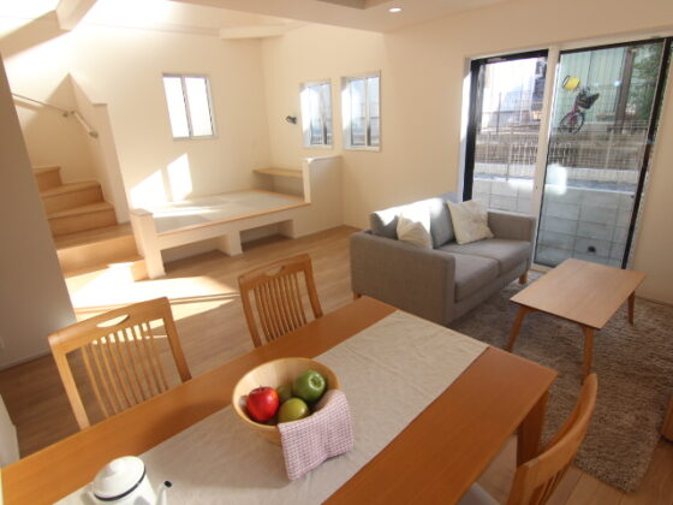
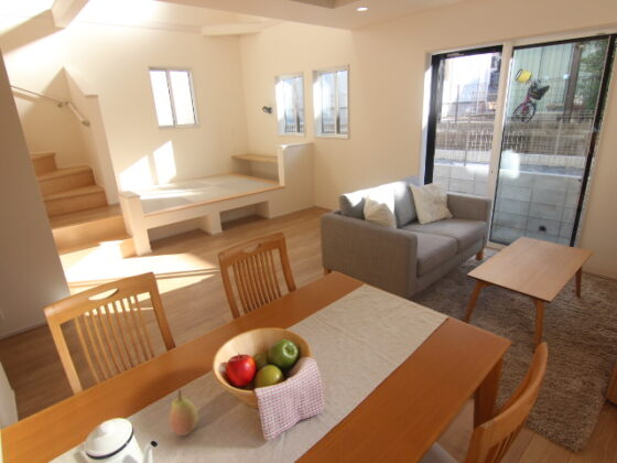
+ fruit (182, 410)
